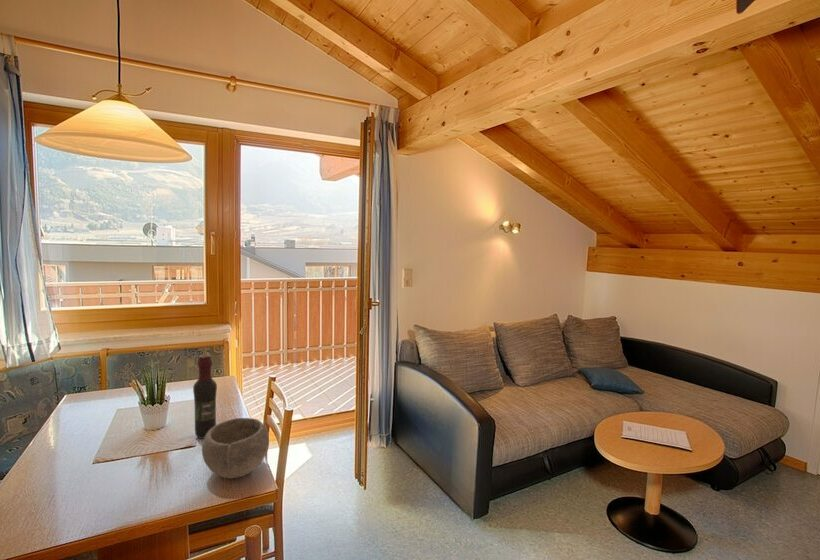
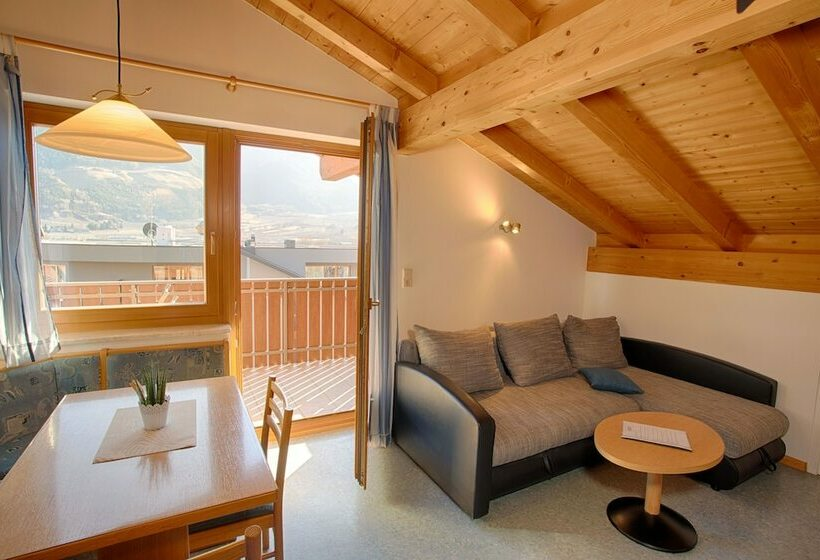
- bowl (236, 449)
- wine bottle (205, 396)
